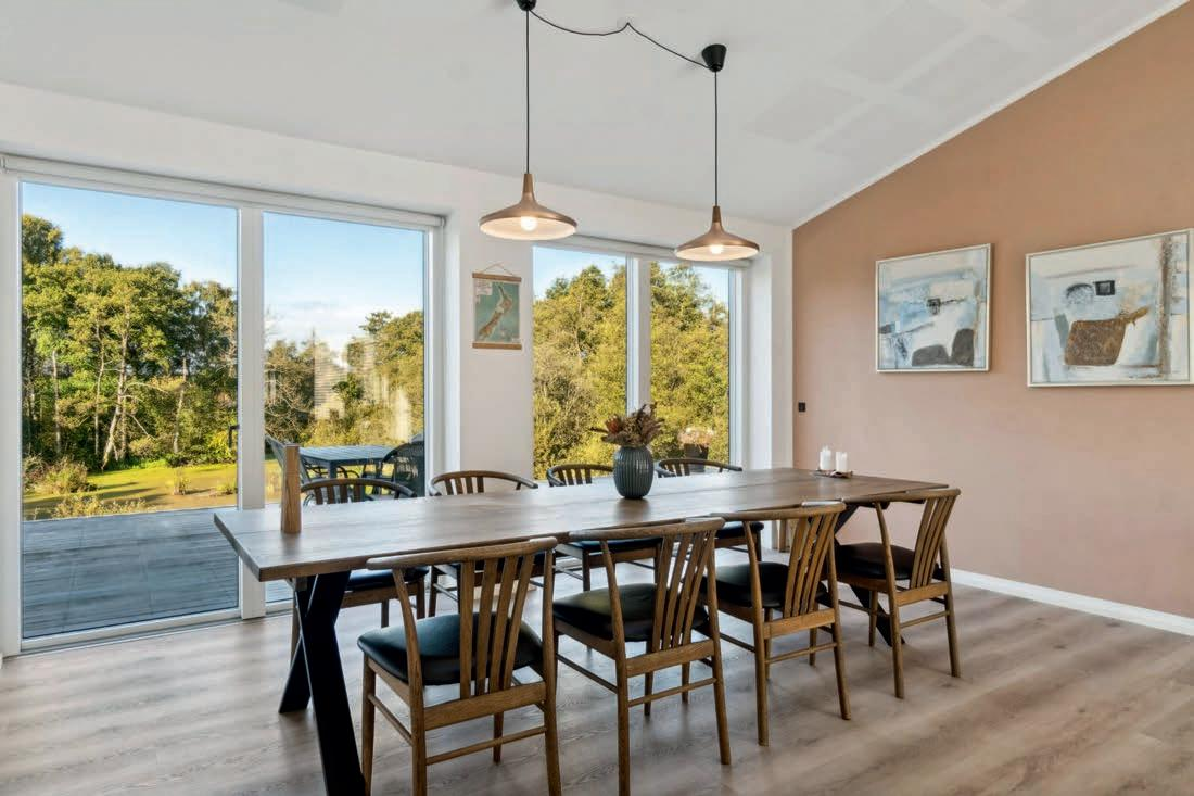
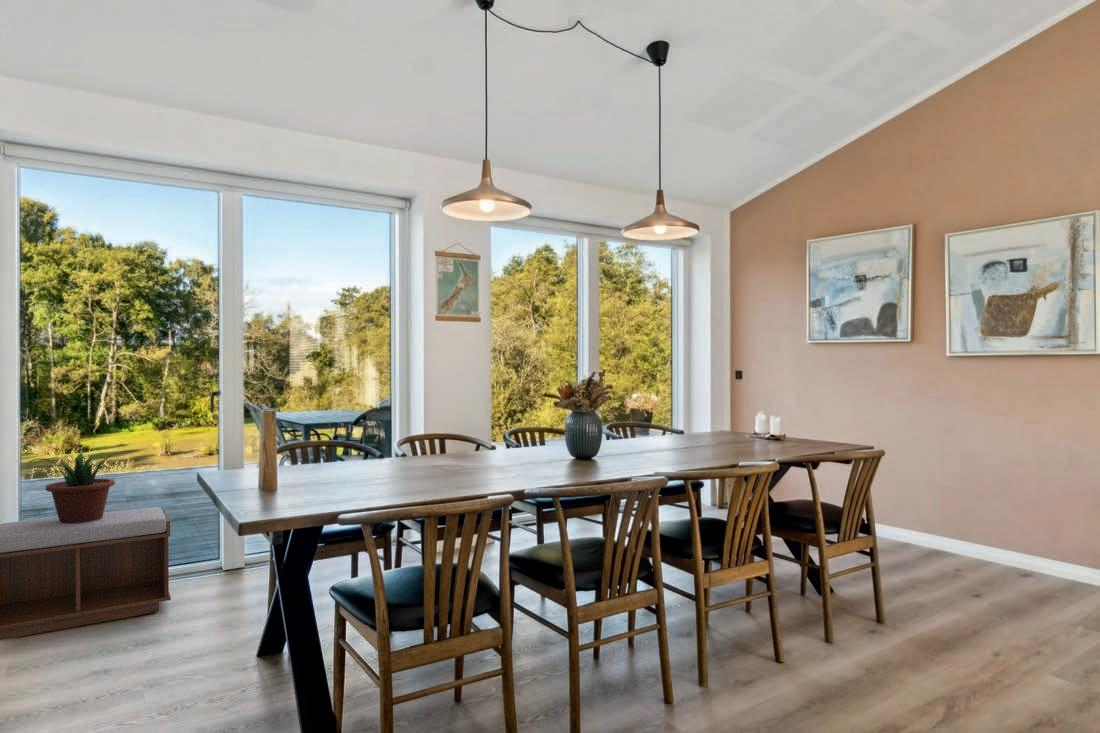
+ potted plant (76, 487)
+ bench (77, 567)
